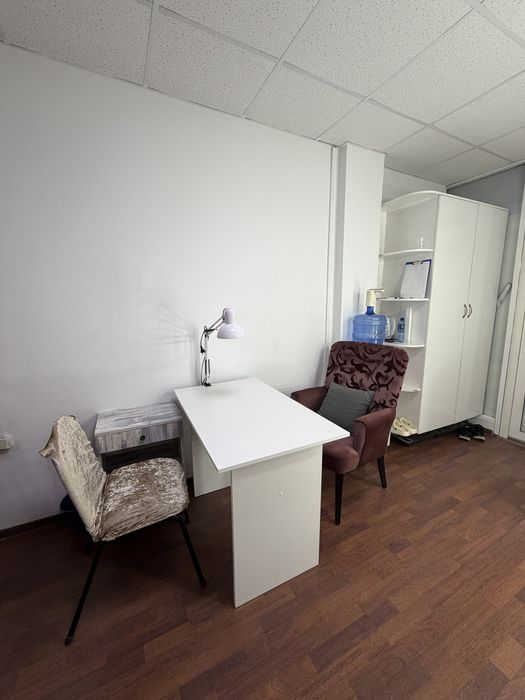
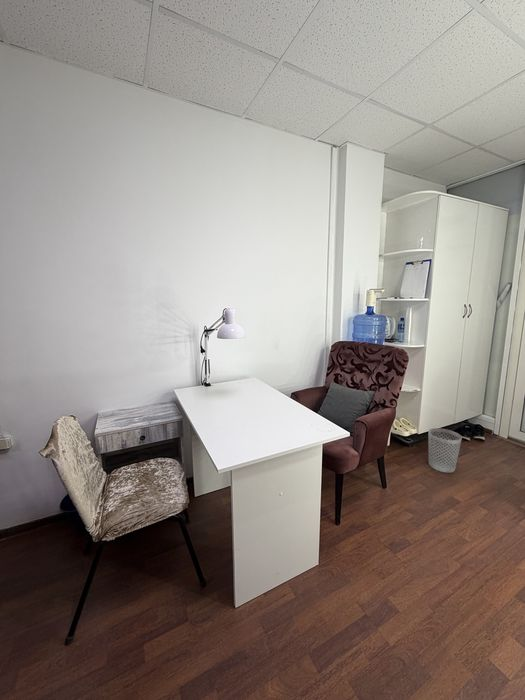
+ wastebasket (443, 450)
